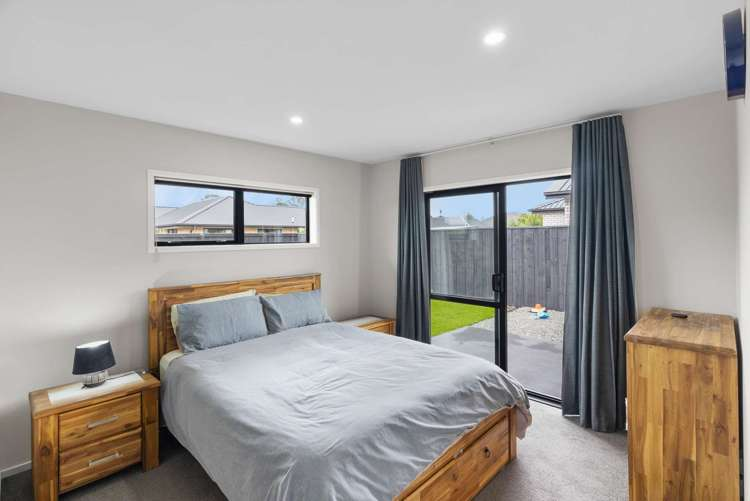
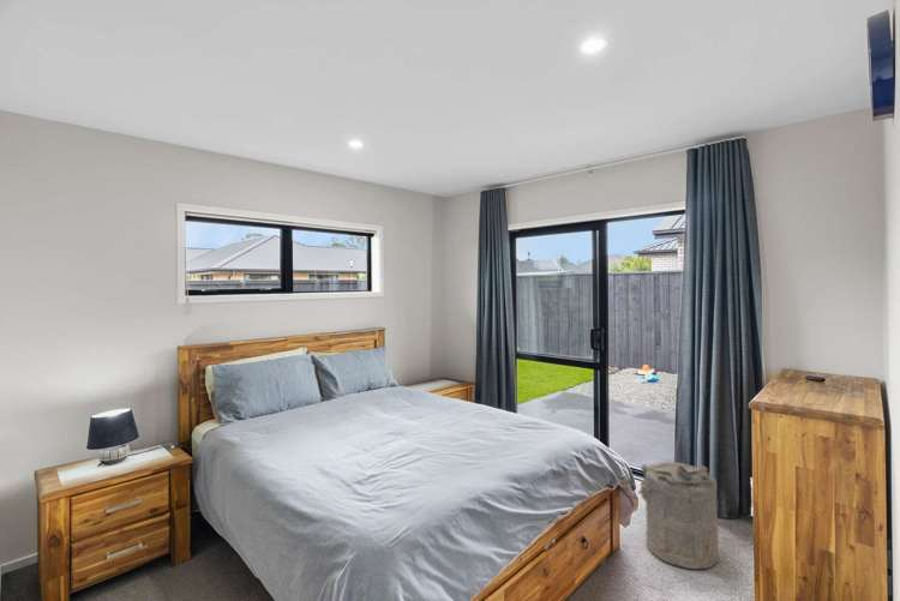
+ laundry hamper (676, 506)
